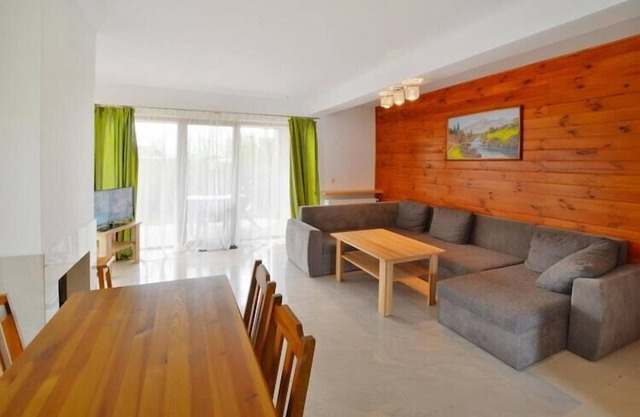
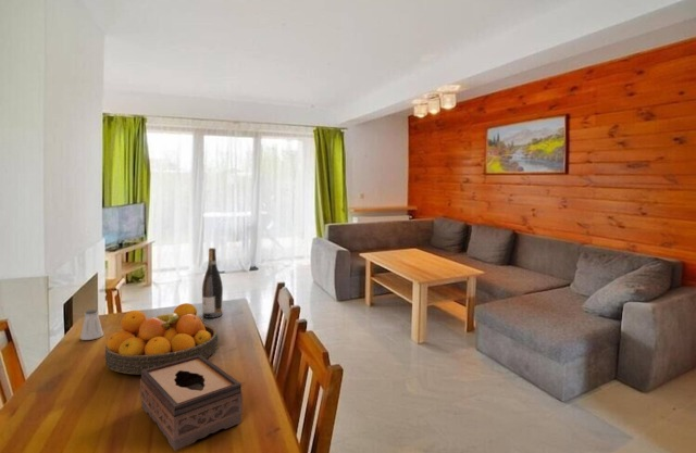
+ fruit bowl (164, 330)
+ tissue box (189, 395)
+ wine bottle (212, 281)
+ saltshaker (91, 324)
